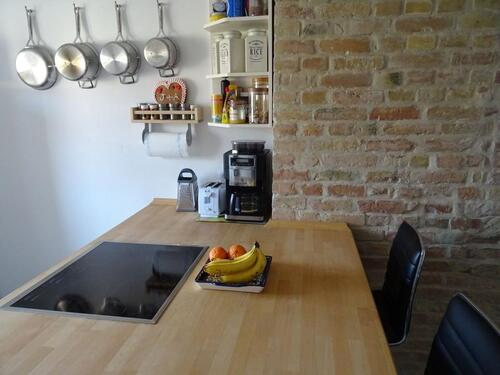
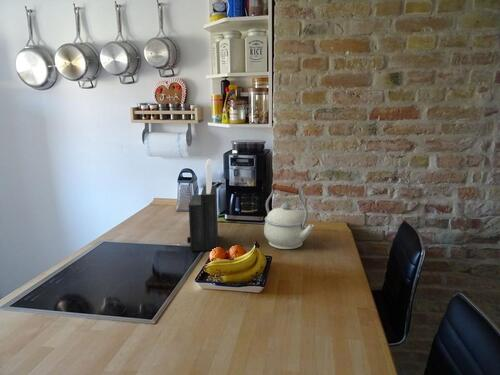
+ knife block (200, 203)
+ kettle (288, 215)
